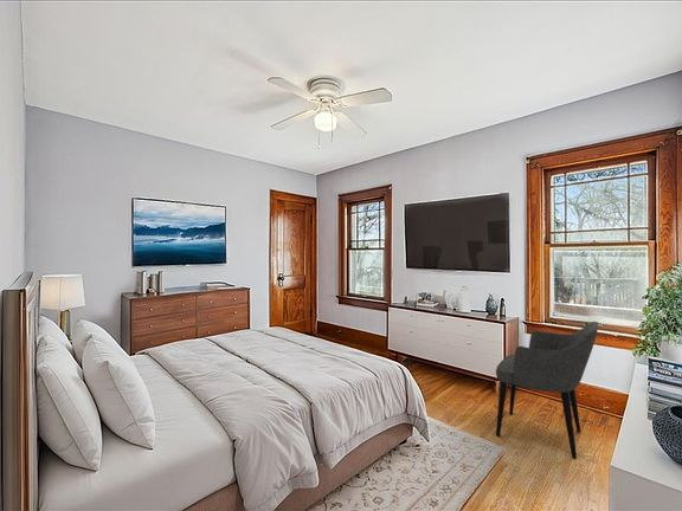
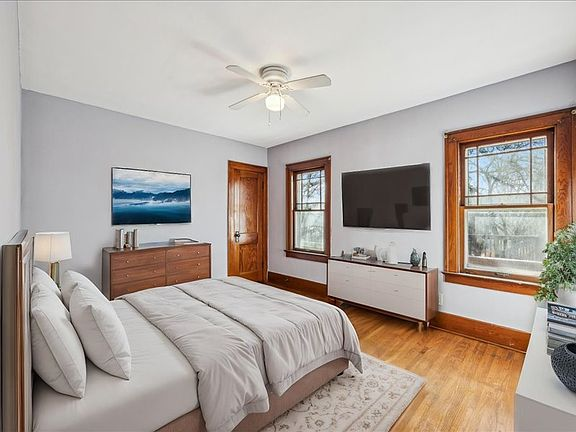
- armchair (546, 377)
